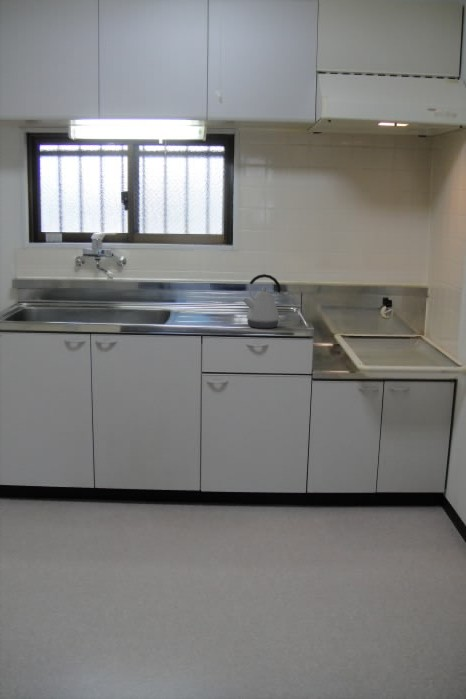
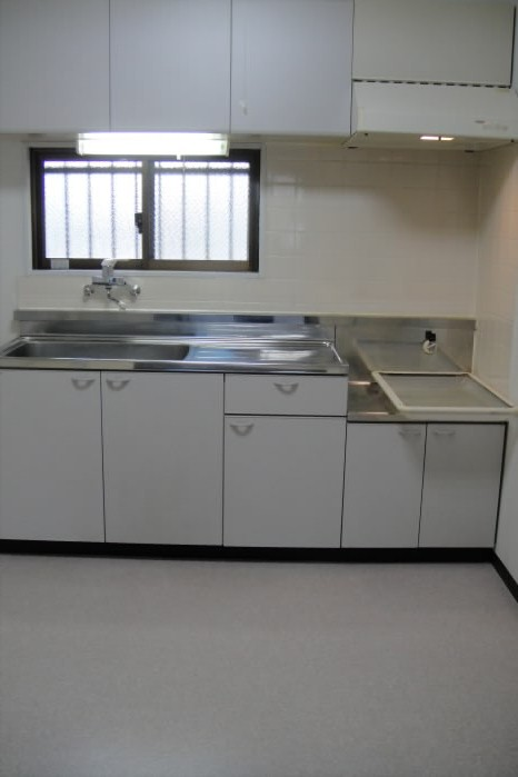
- kettle (262, 300)
